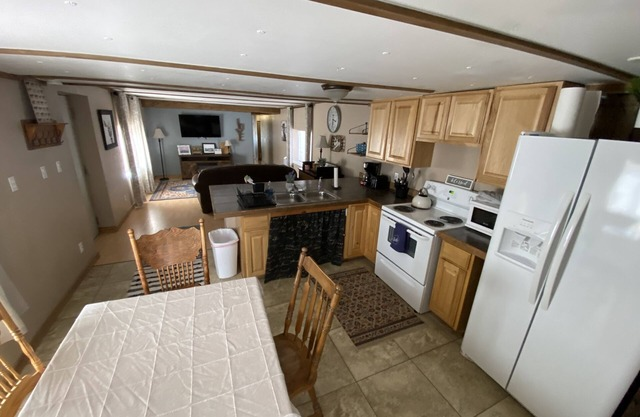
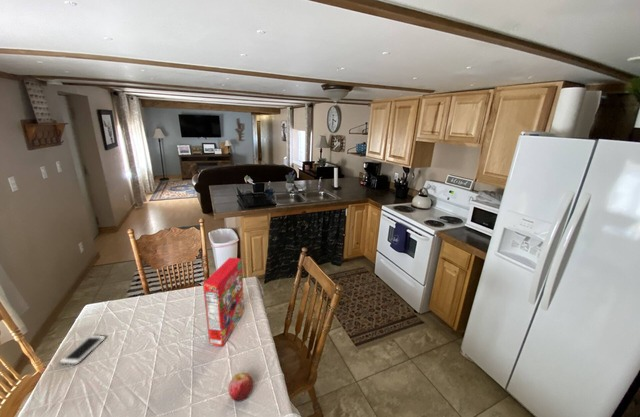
+ apple (240, 385)
+ cell phone (84, 349)
+ cereal box (226, 299)
